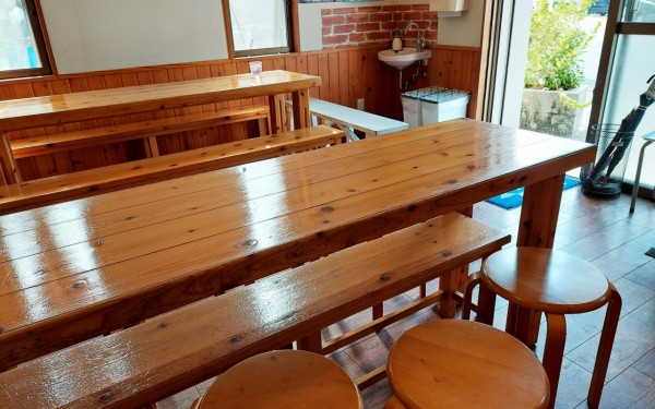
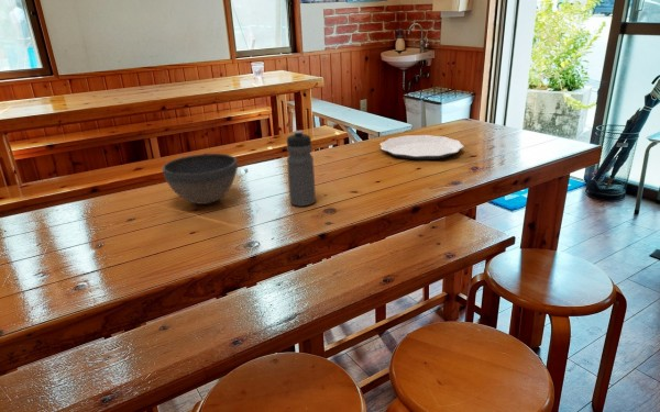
+ water bottle (300, 167)
+ plate (420, 147)
+ bowl (202, 182)
